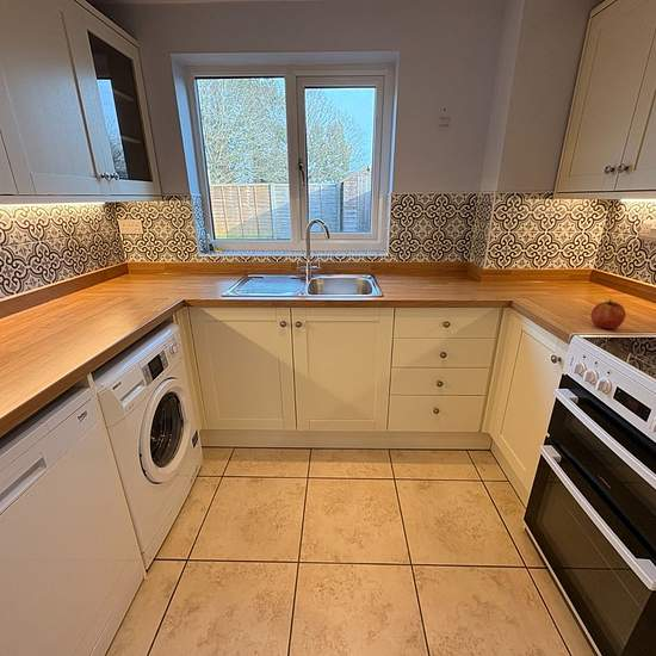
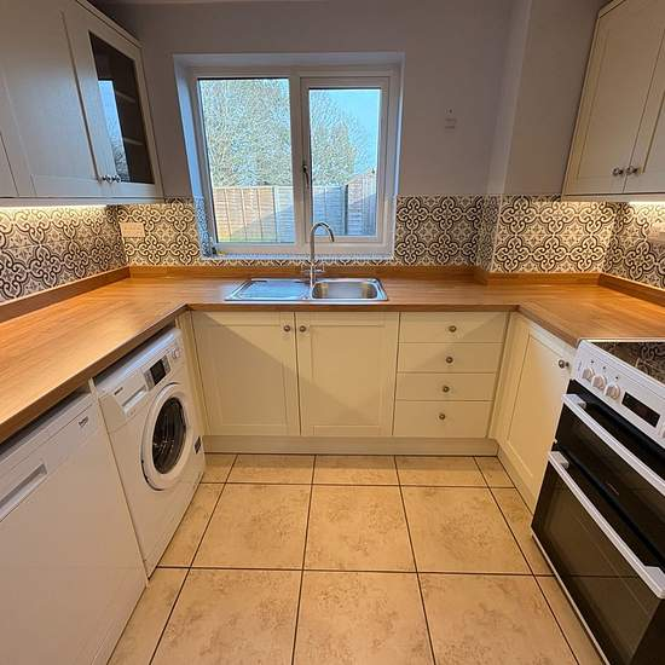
- fruit (608, 314)
